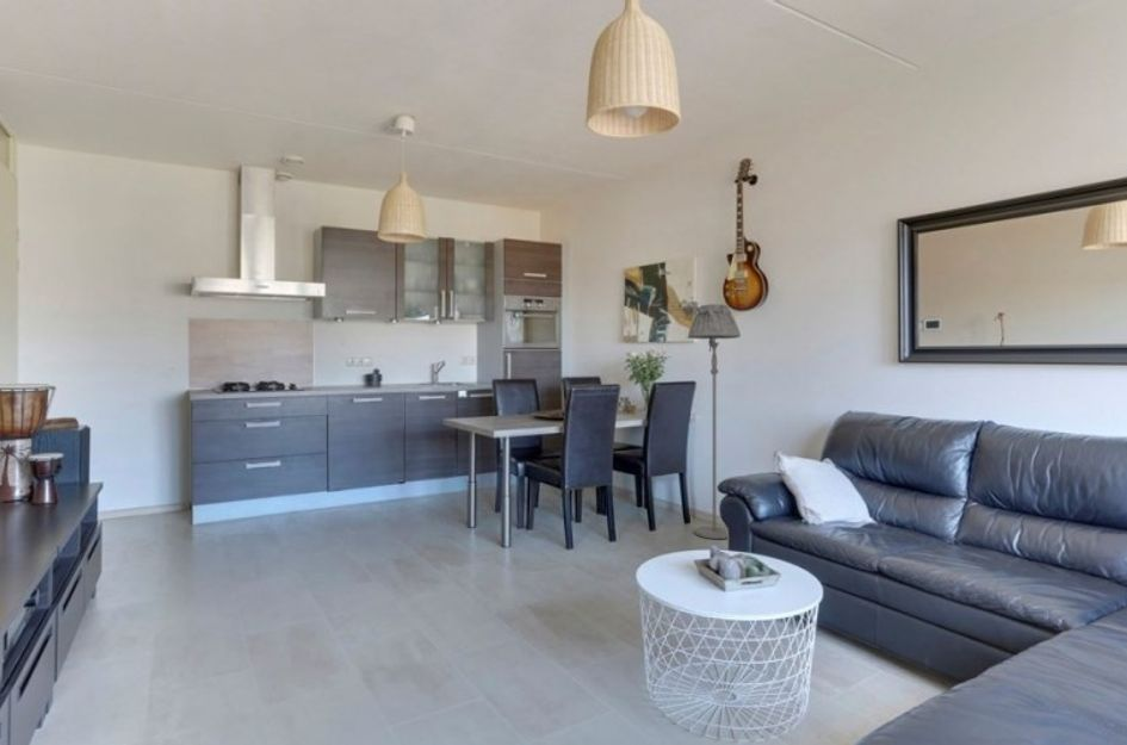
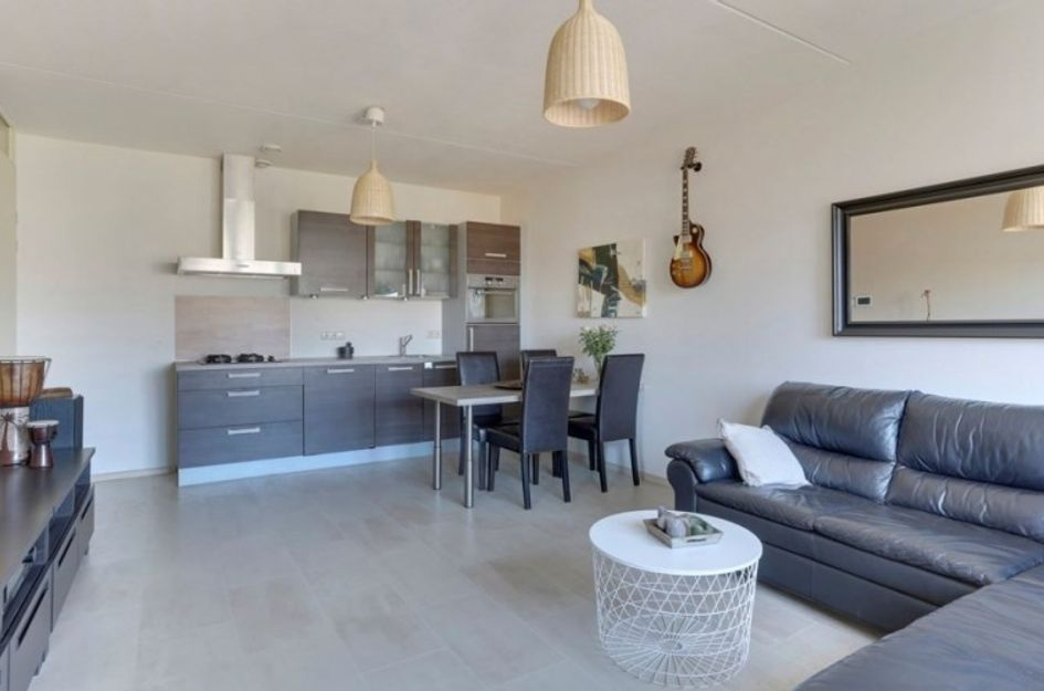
- floor lamp (713, 418)
